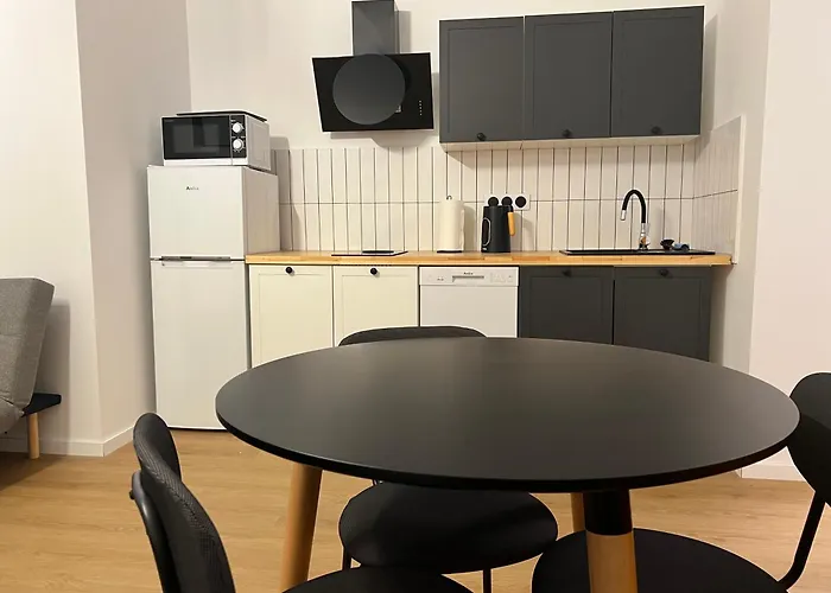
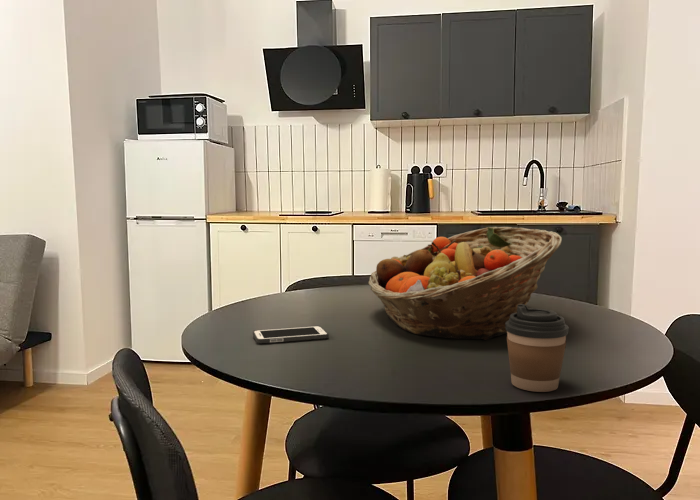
+ coffee cup (535, 345)
+ fruit basket (459, 275)
+ cell phone (290, 334)
